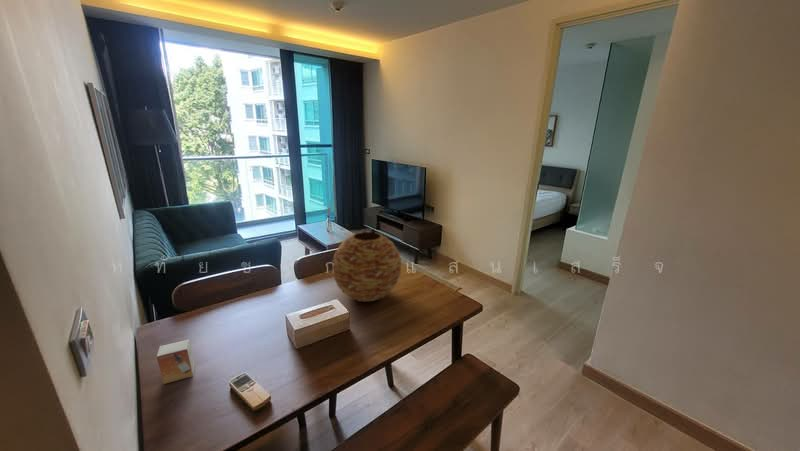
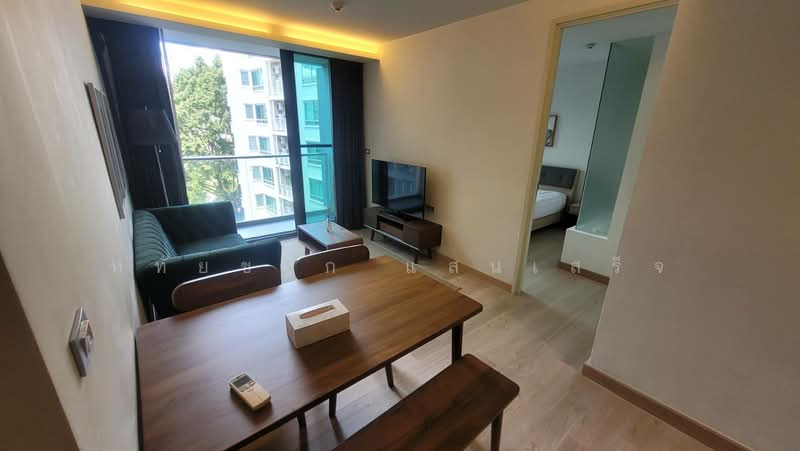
- vase (367, 266)
- small box (176, 361)
